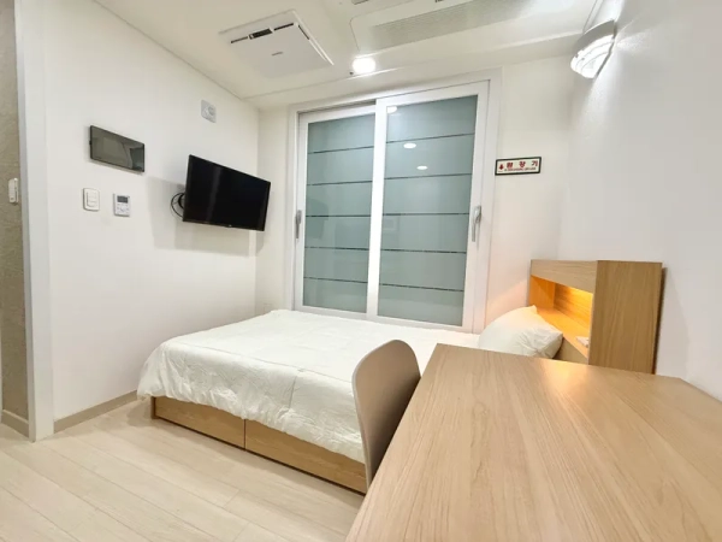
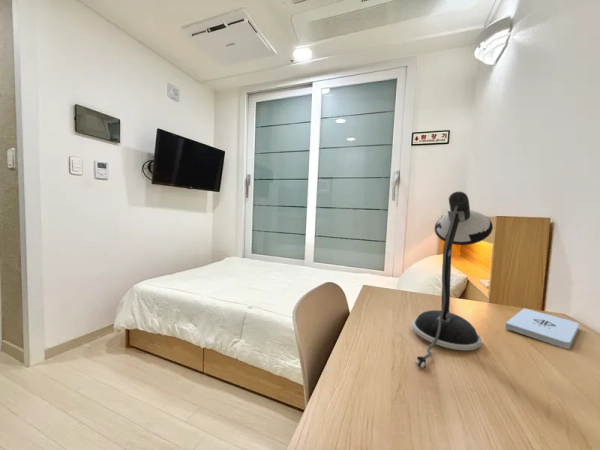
+ notepad (542, 325)
+ desk lamp (450, 265)
